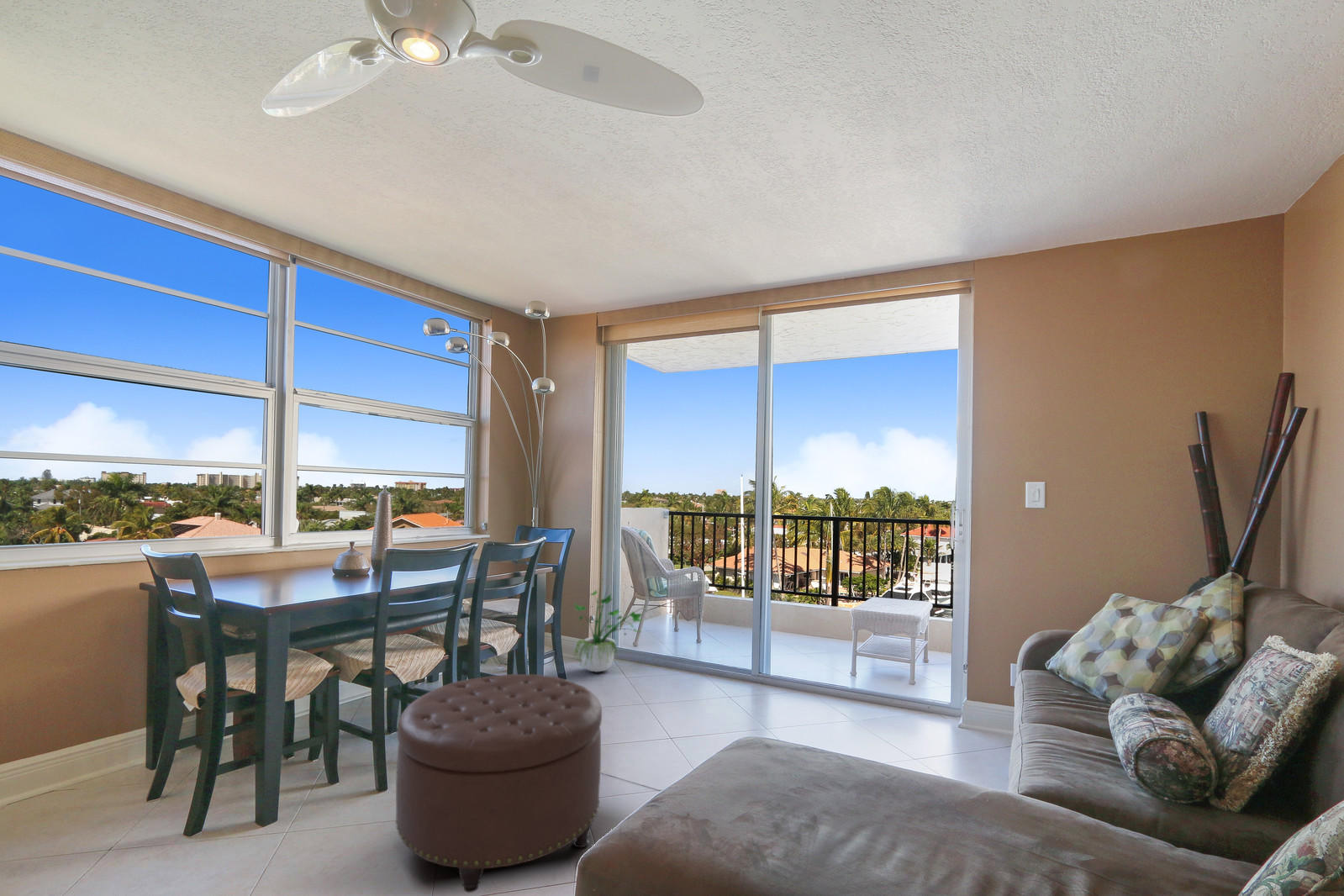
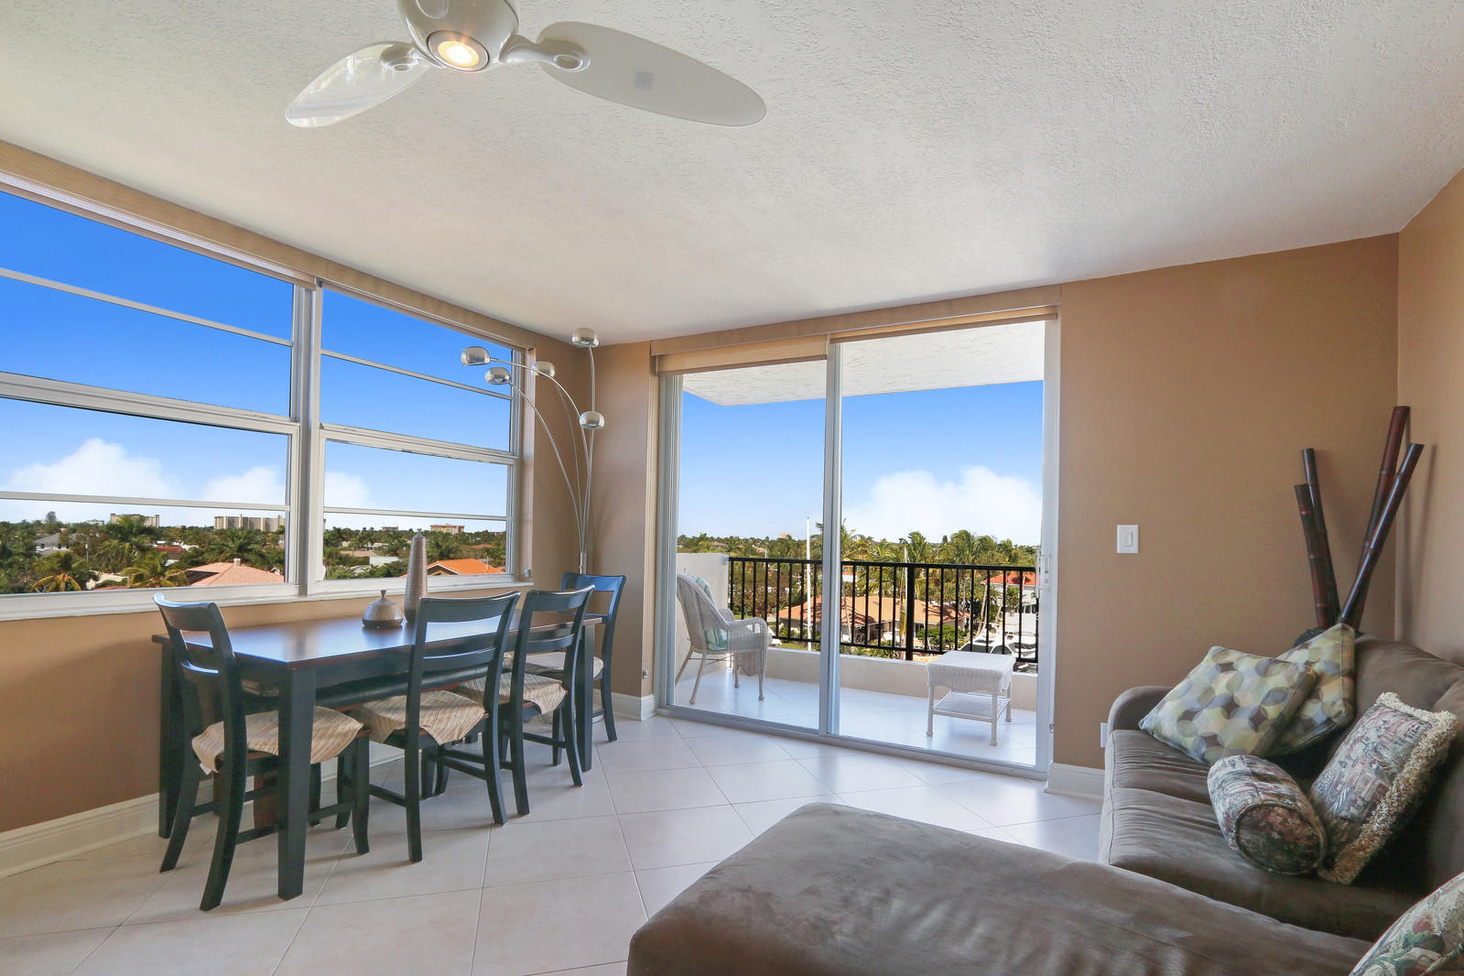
- ottoman (502, 769)
- potted plant (609, 625)
